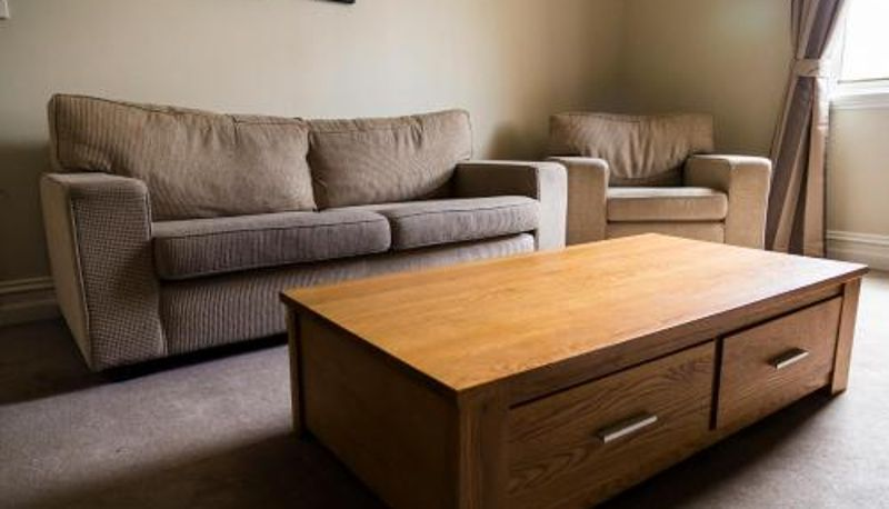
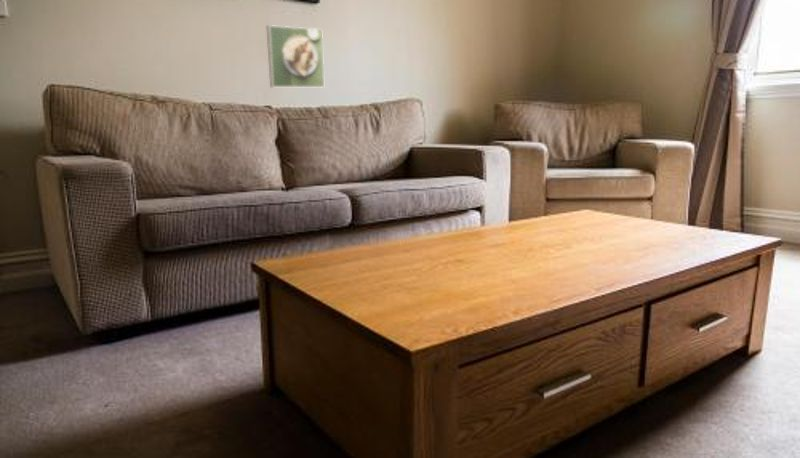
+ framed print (296, 57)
